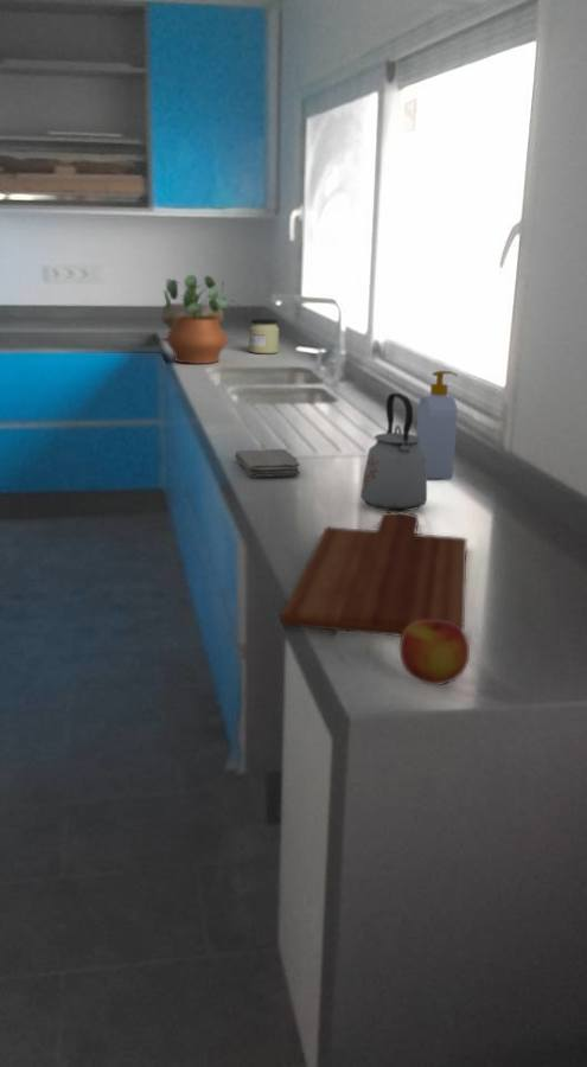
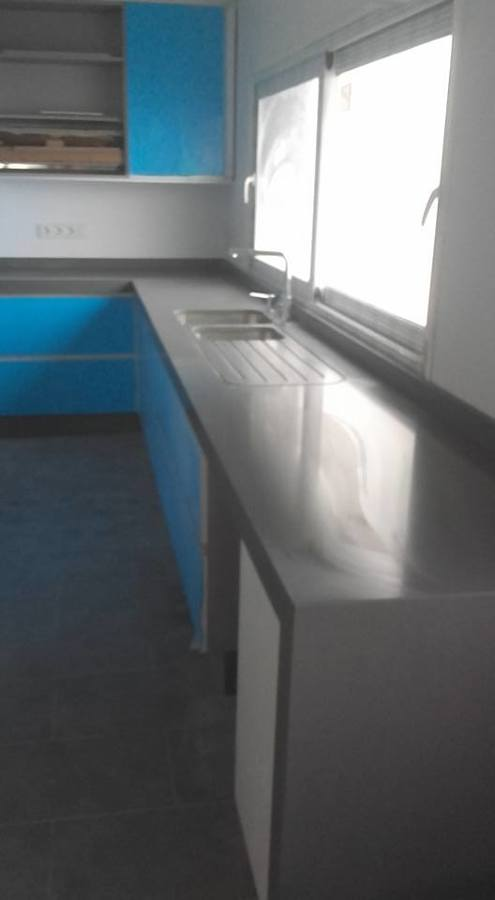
- potted plant (204, 318)
- bowl (192, 314)
- soap bottle (438, 423)
- apple (434, 650)
- kettle (393, 448)
- washcloth (267, 461)
- jar (263, 336)
- cutting board (385, 573)
